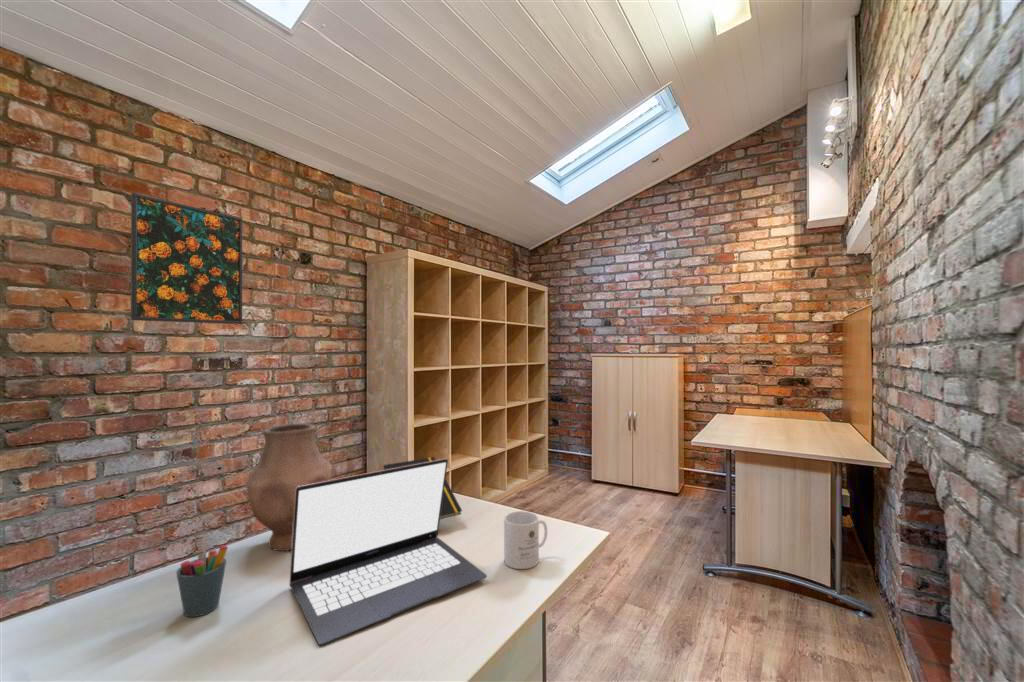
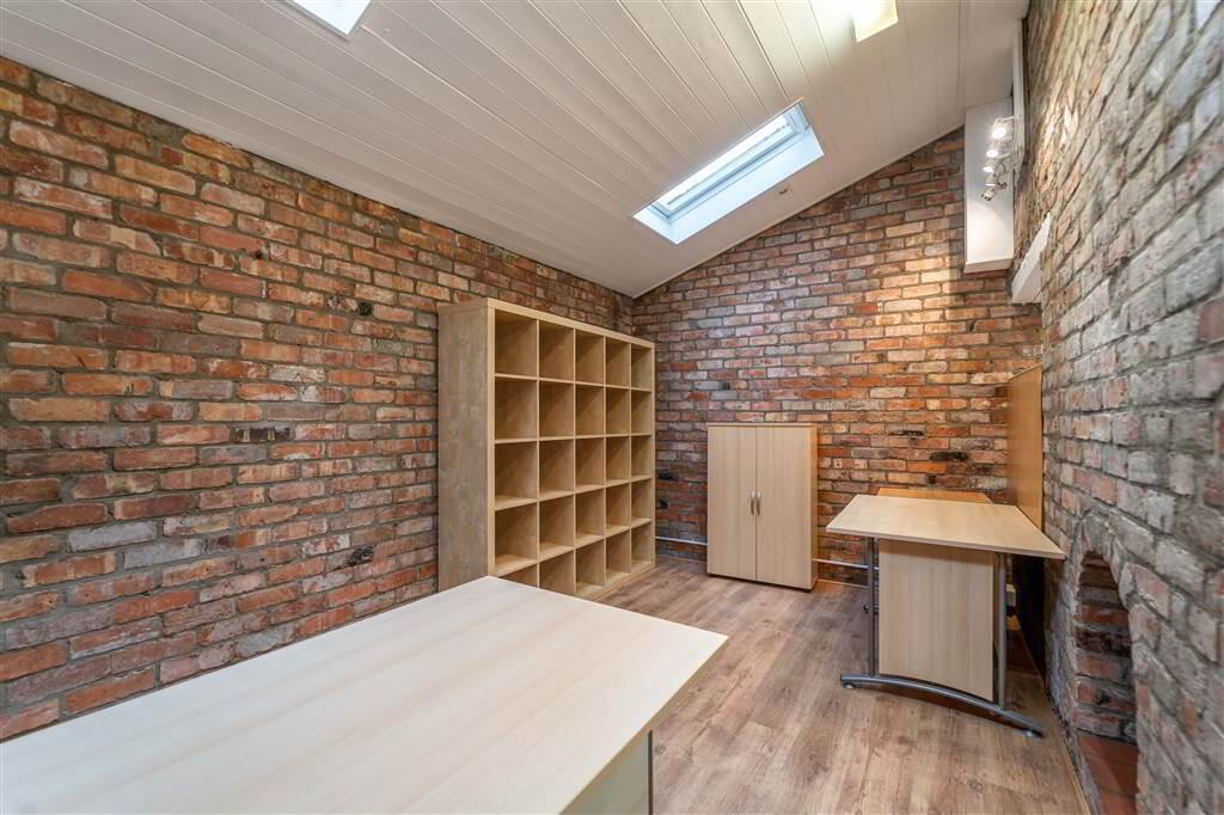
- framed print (191, 264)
- pen holder (202, 575)
- mug (527, 537)
- vase (290, 484)
- laptop (390, 530)
- notepad (442, 499)
